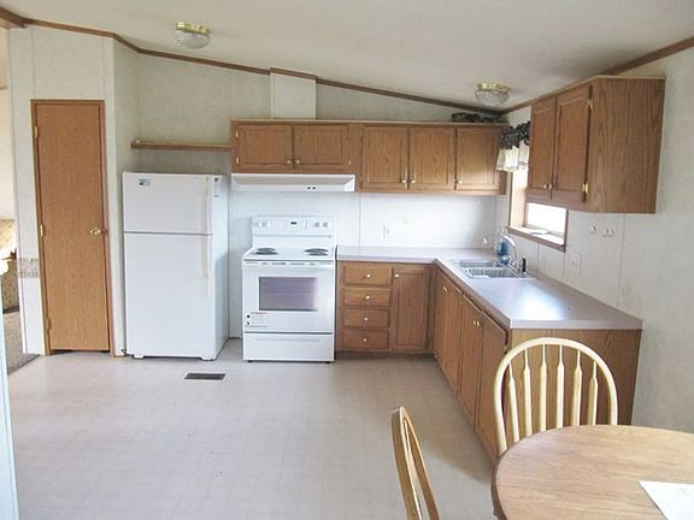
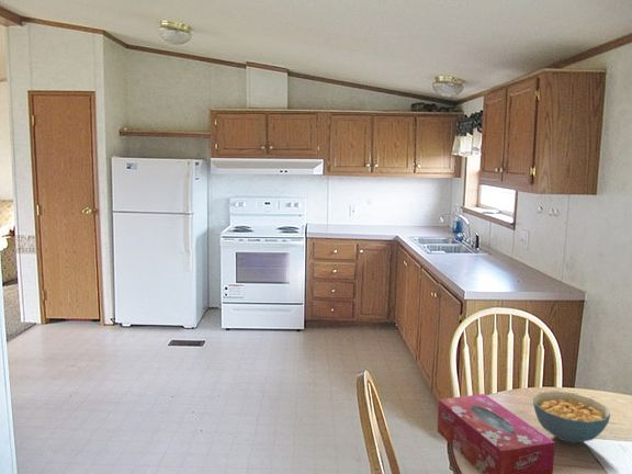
+ tissue box (490, 437)
+ cereal bowl (568, 421)
